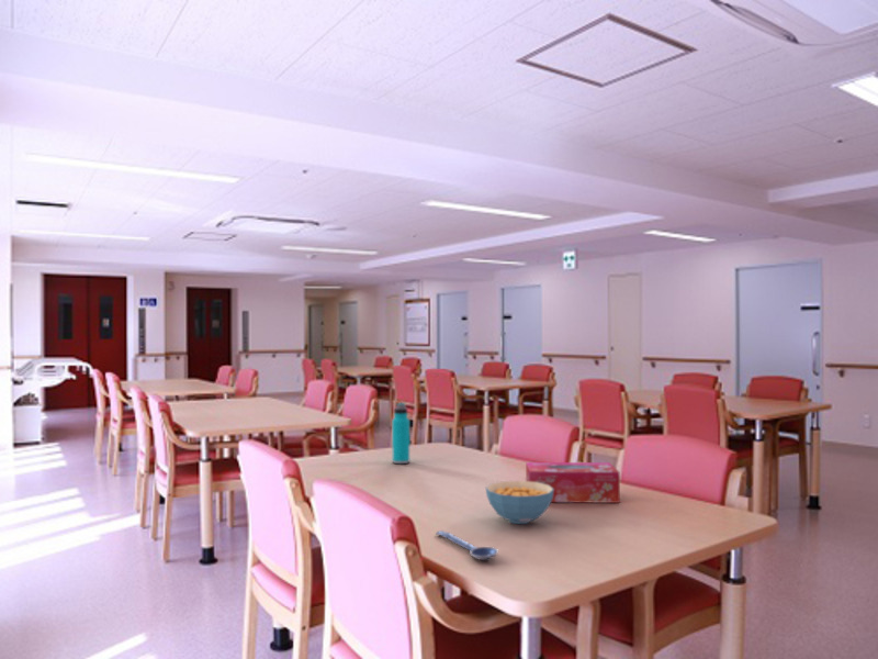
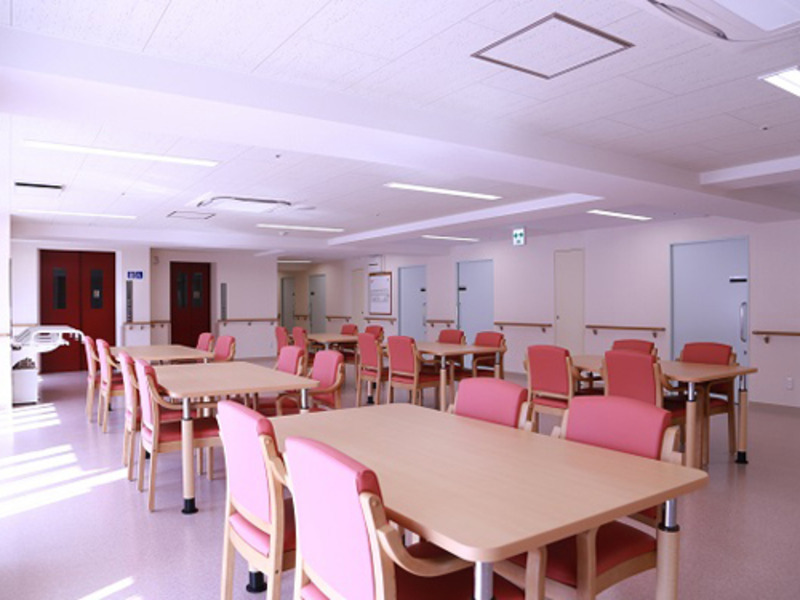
- tissue box (571, 481)
- water bottle (401, 433)
- spoon (466, 543)
- cereal bowl (519, 504)
